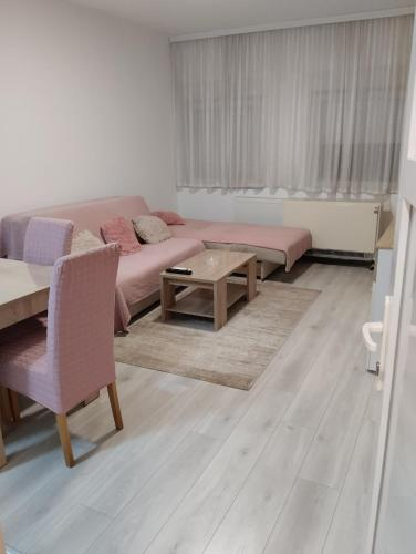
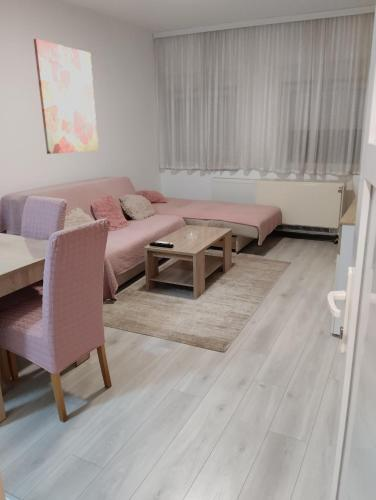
+ wall art (69, 101)
